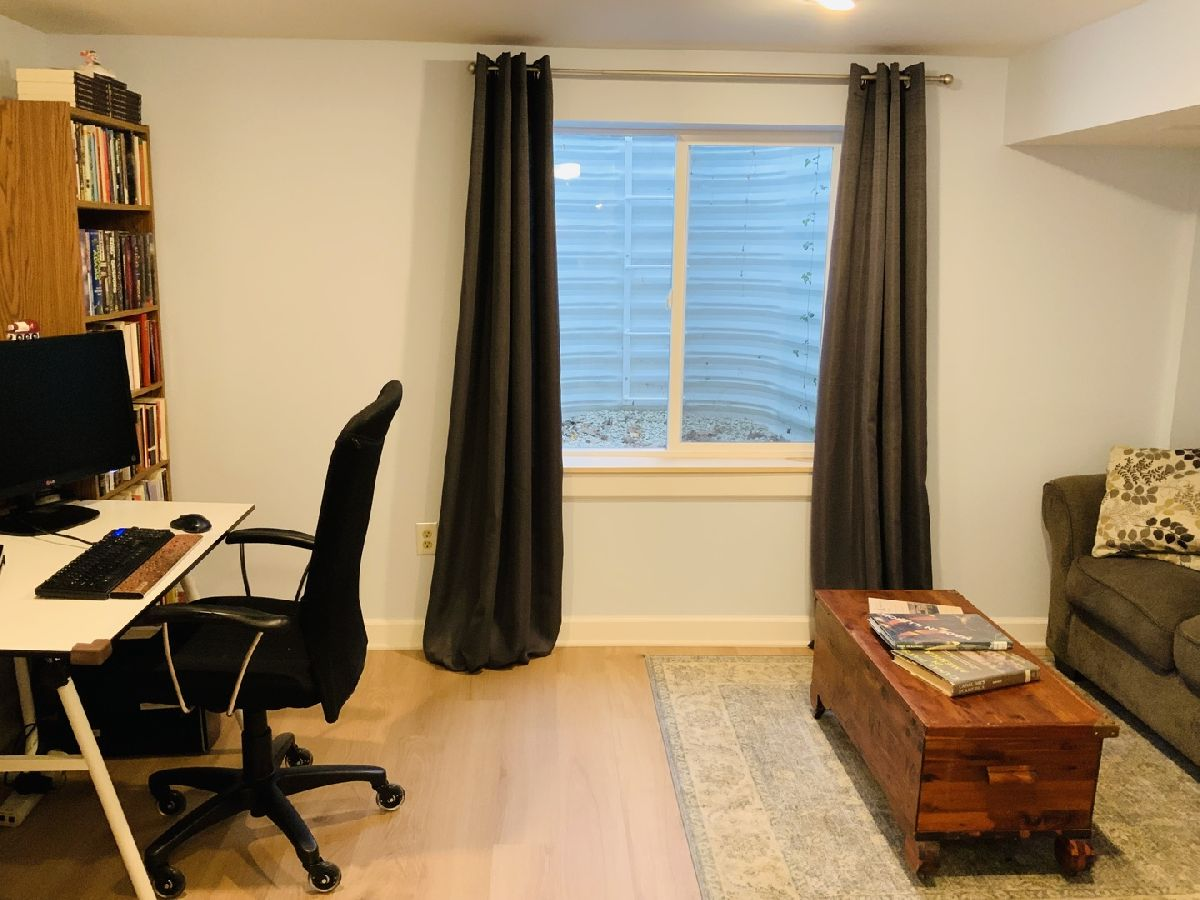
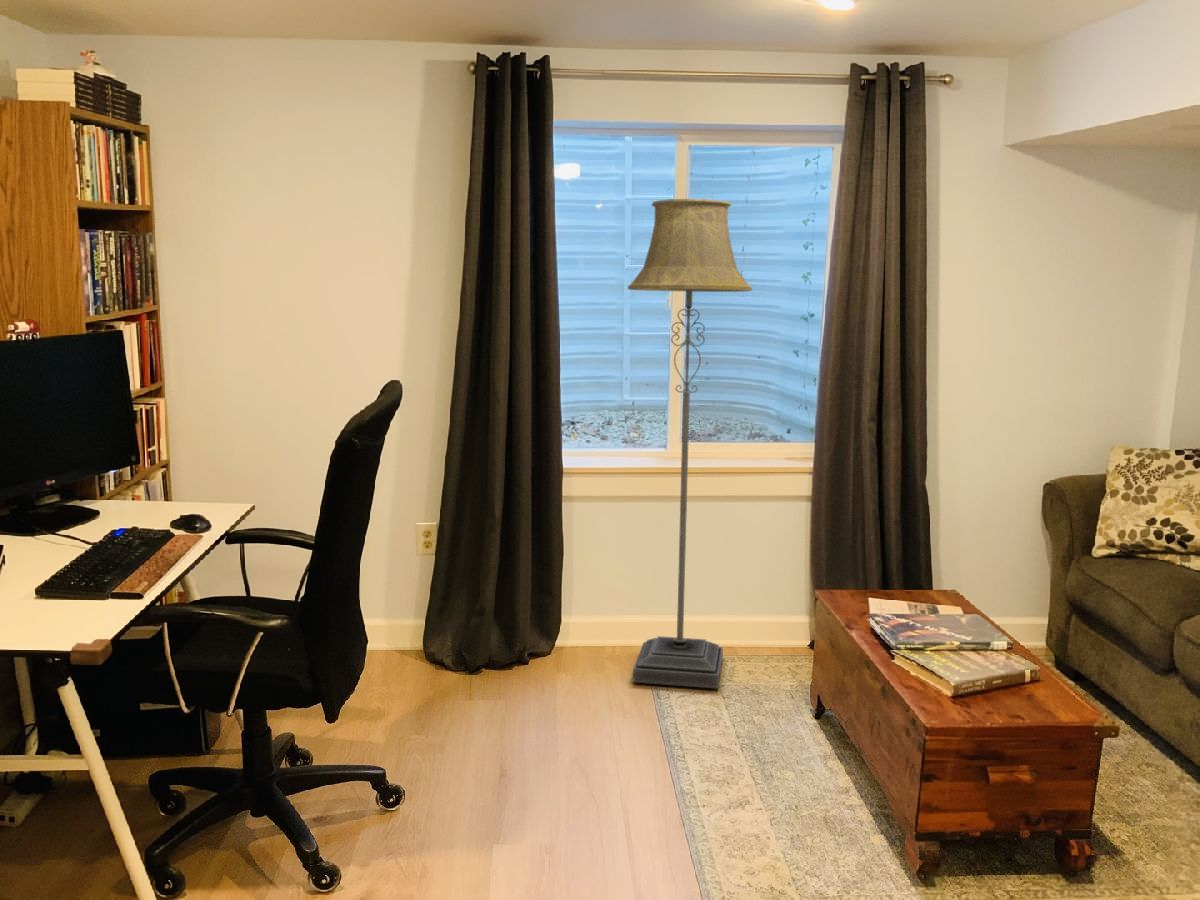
+ floor lamp (685, 444)
